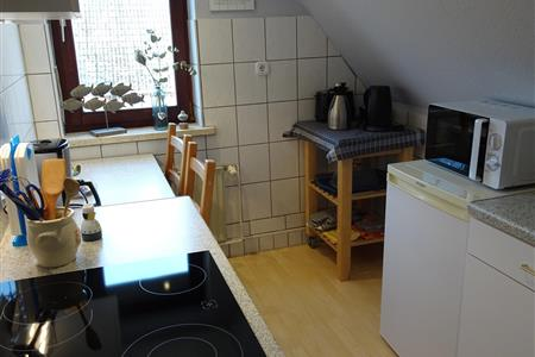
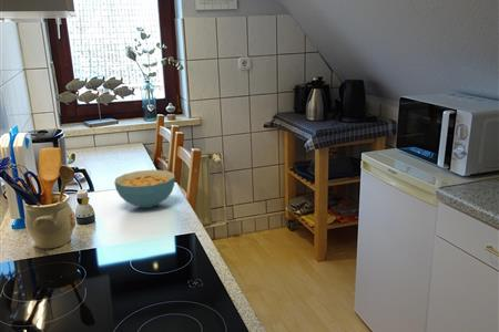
+ cereal bowl (146, 191)
